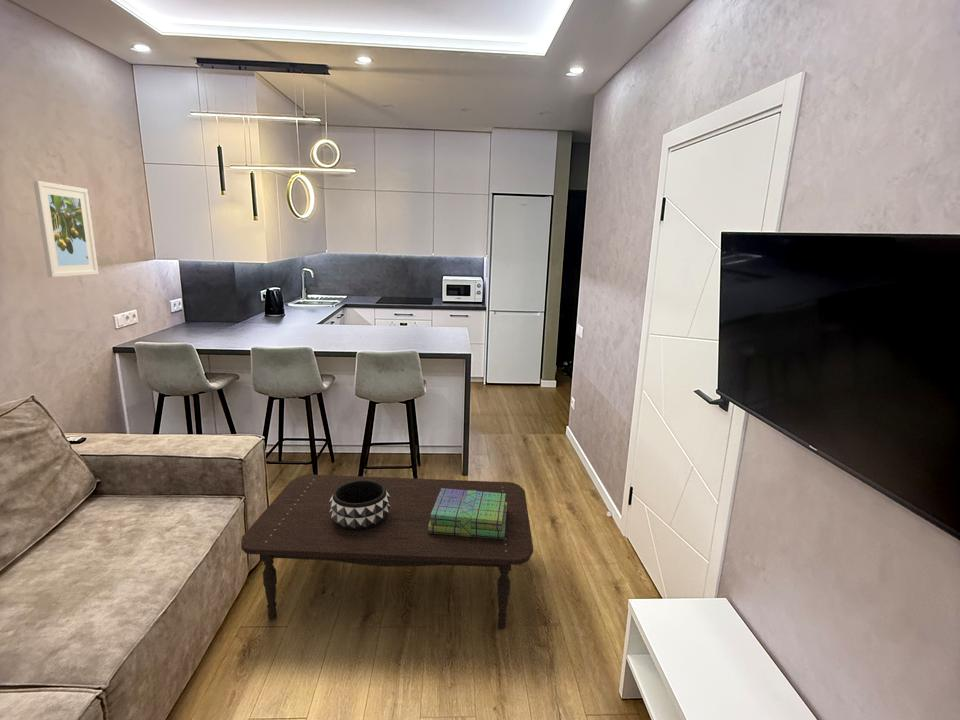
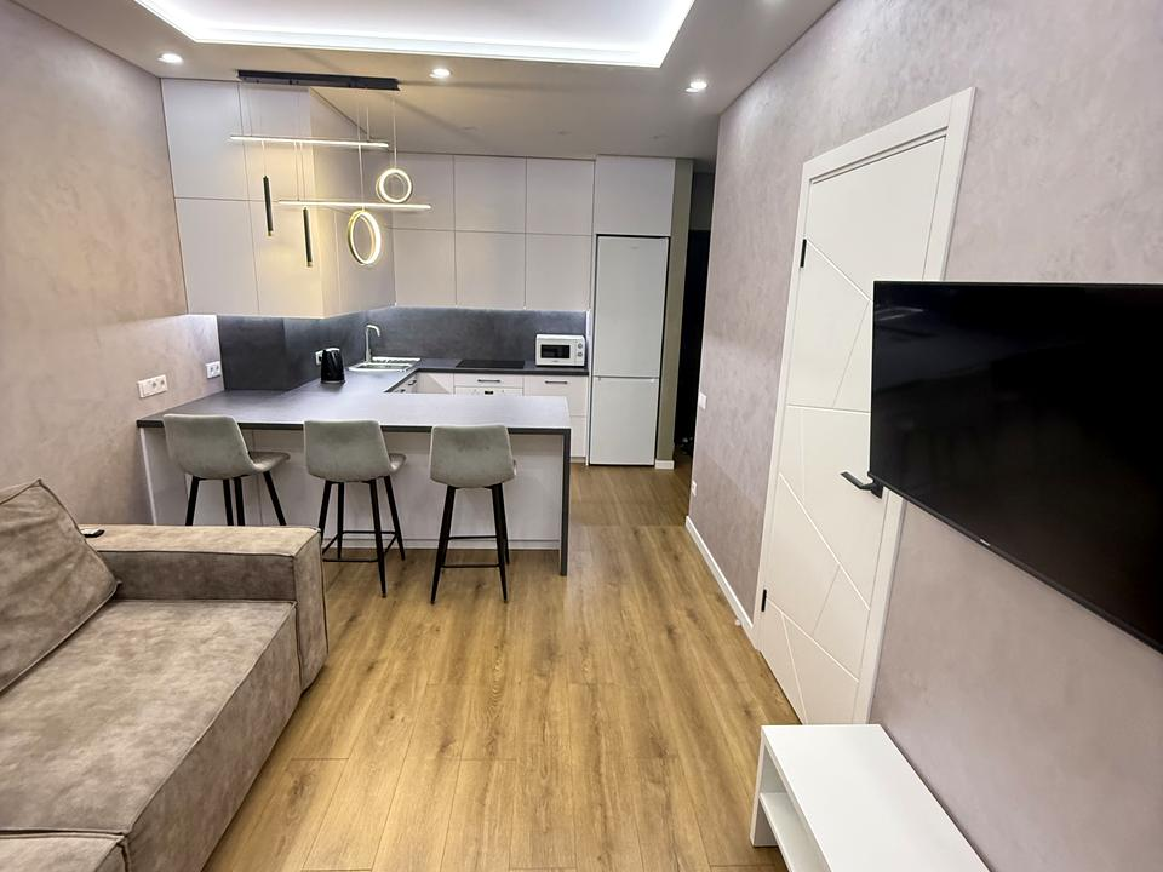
- stack of books (469, 514)
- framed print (68, 231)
- decorative bowl (360, 506)
- coffee table (398, 545)
